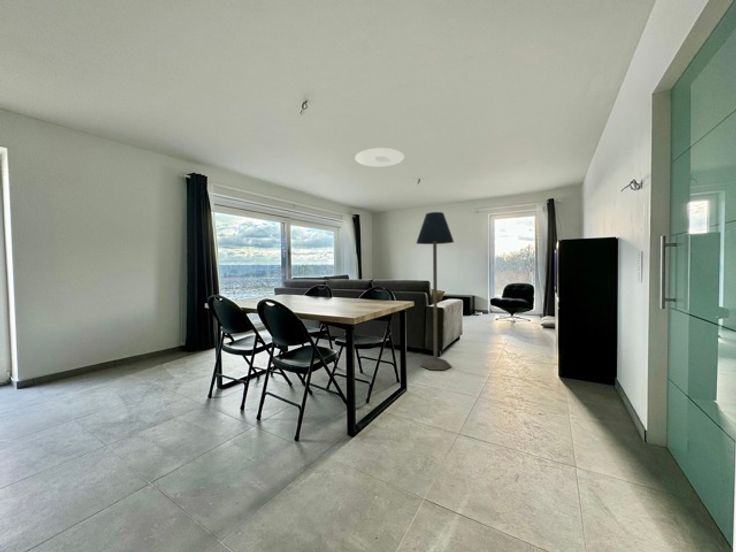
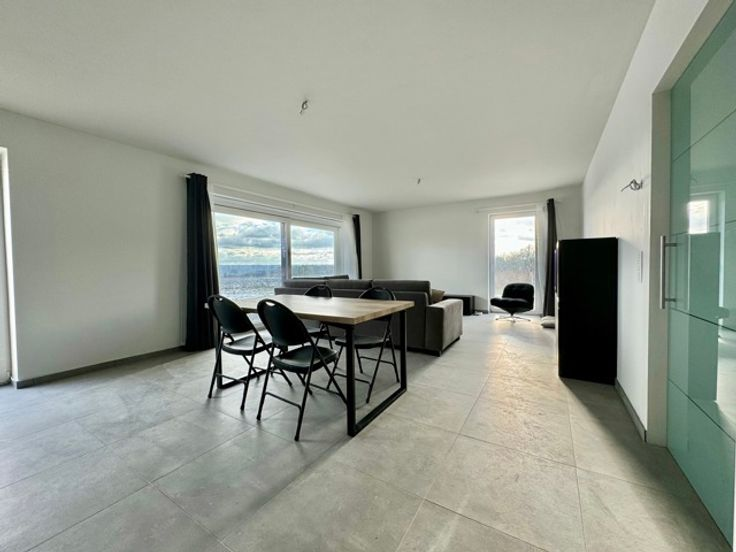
- floor lamp (434, 289)
- ceiling light (379, 155)
